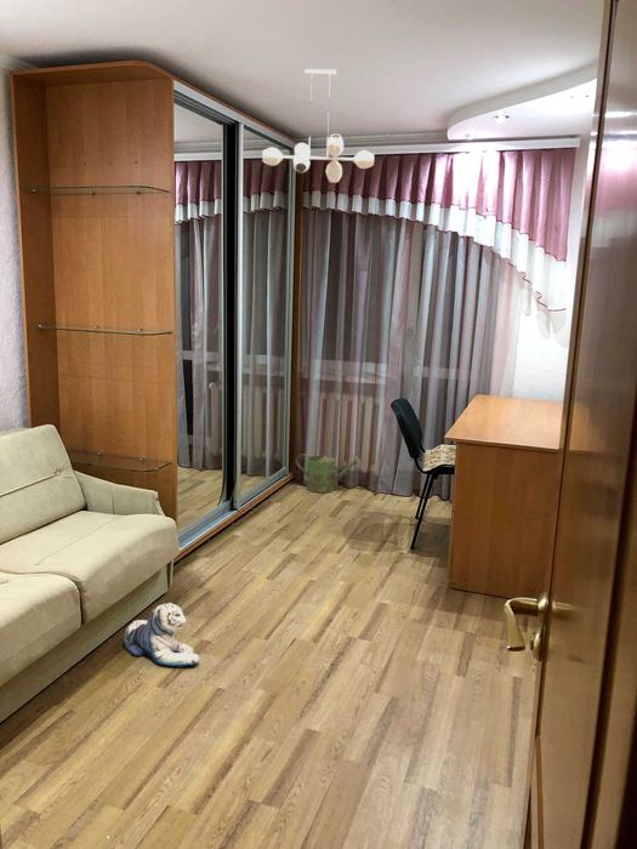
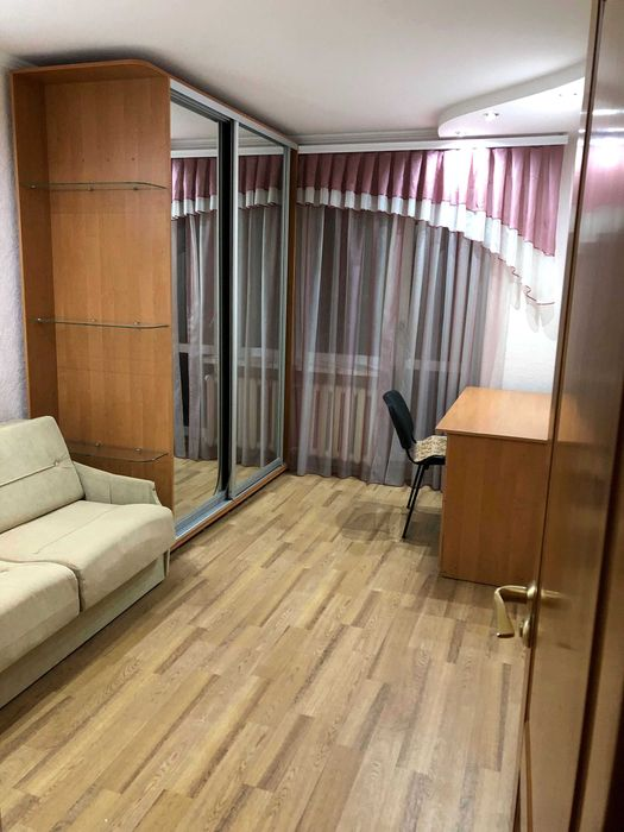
- plush toy (163, 625)
- watering can (328, 471)
- ceiling light fixture (328, 125)
